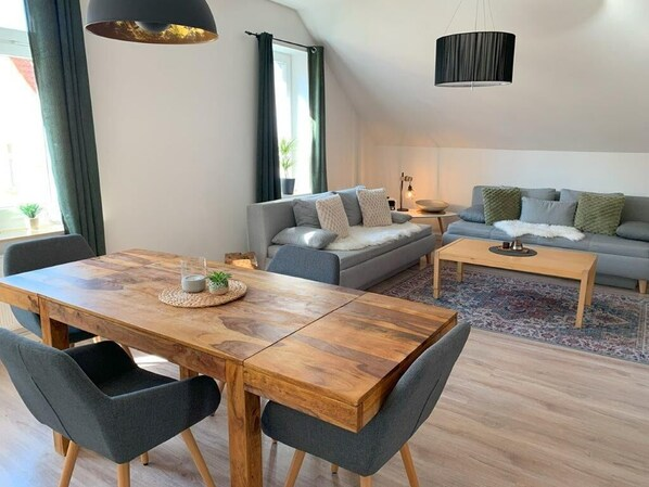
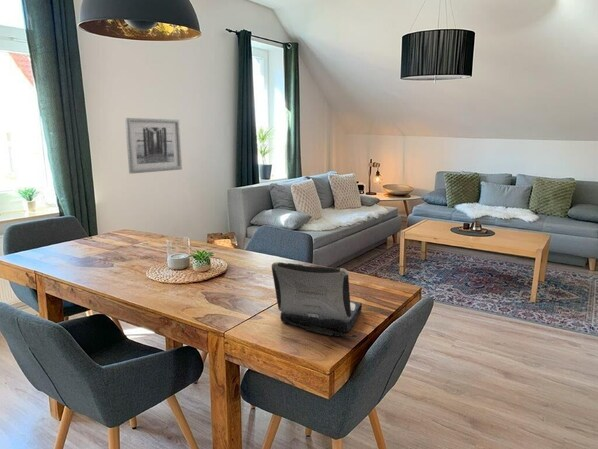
+ wall art (155, 145)
+ laptop (320, 288)
